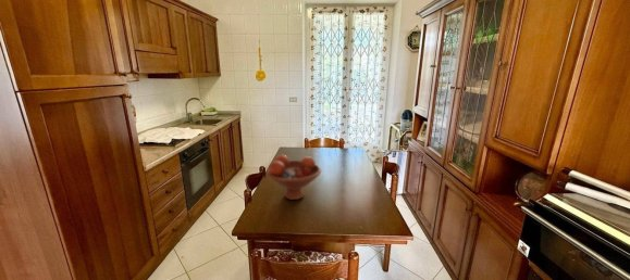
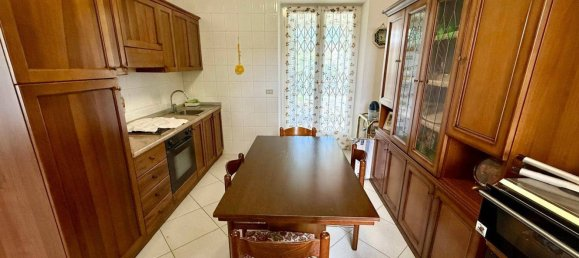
- fruit bowl (294, 177)
